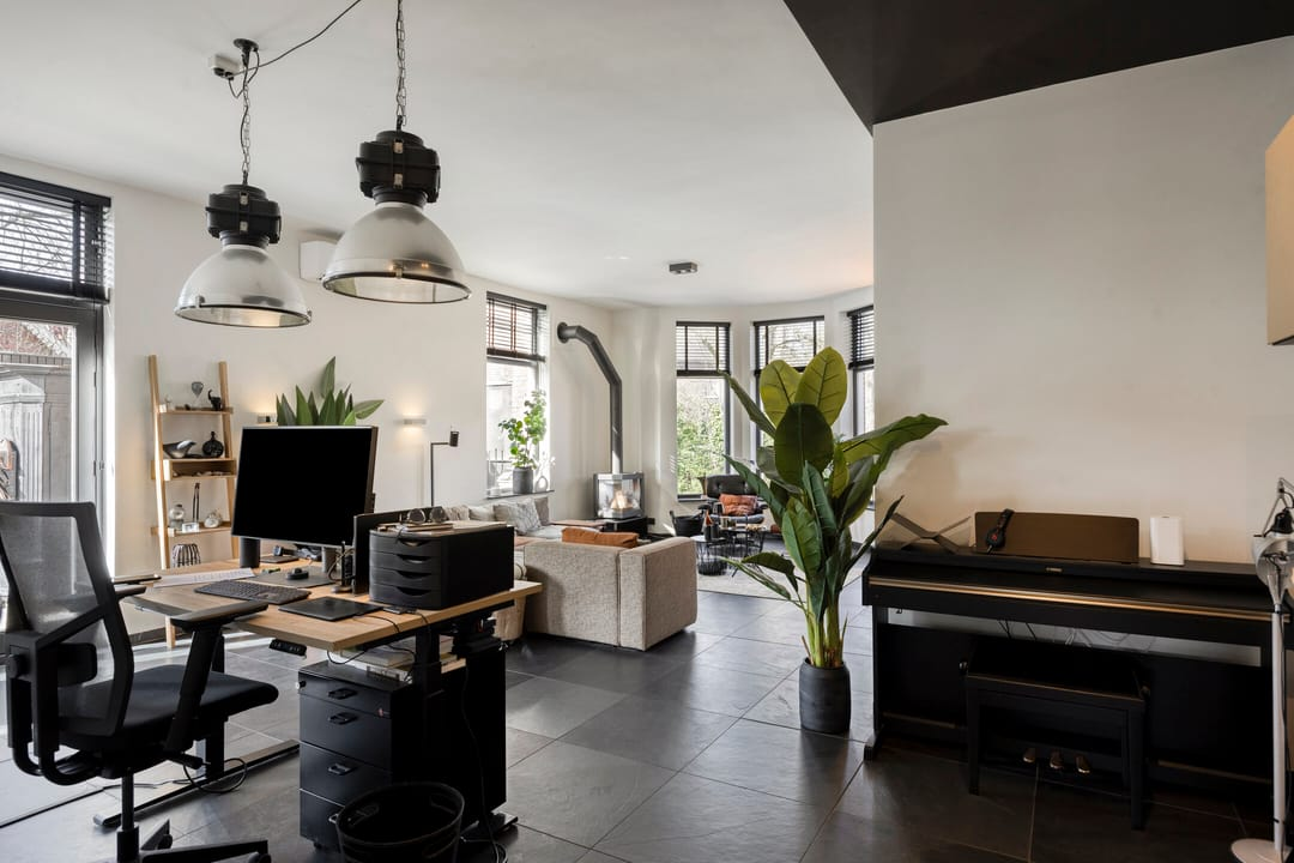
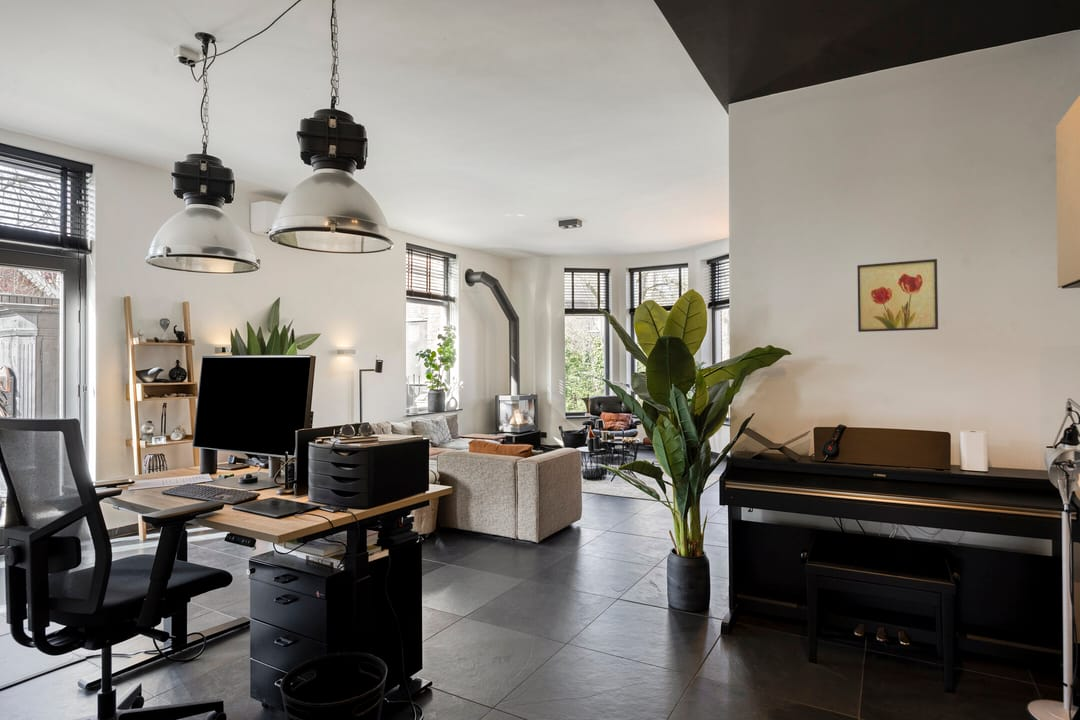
+ wall art (896, 296)
